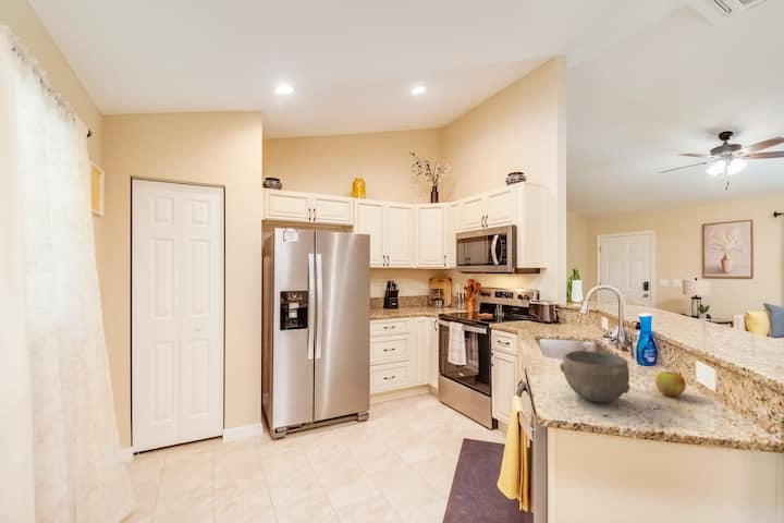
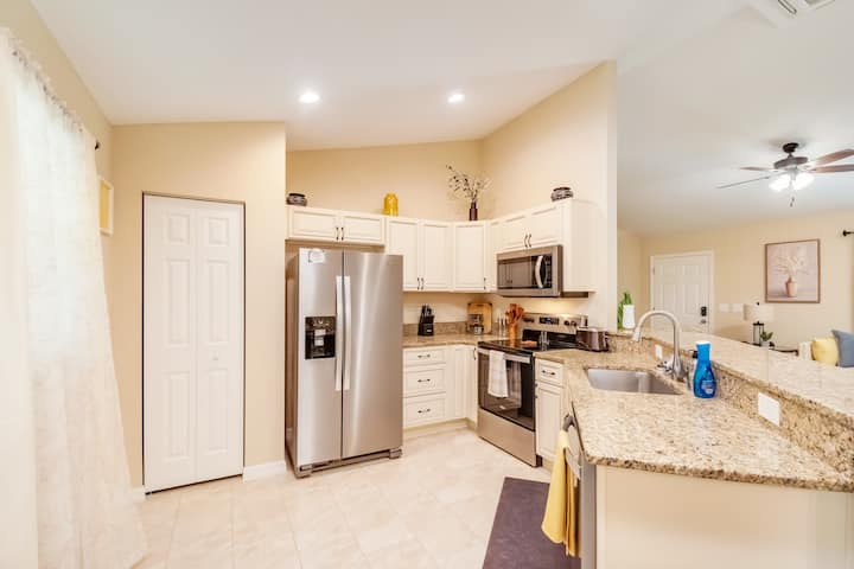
- bowl (593, 377)
- apple (670, 384)
